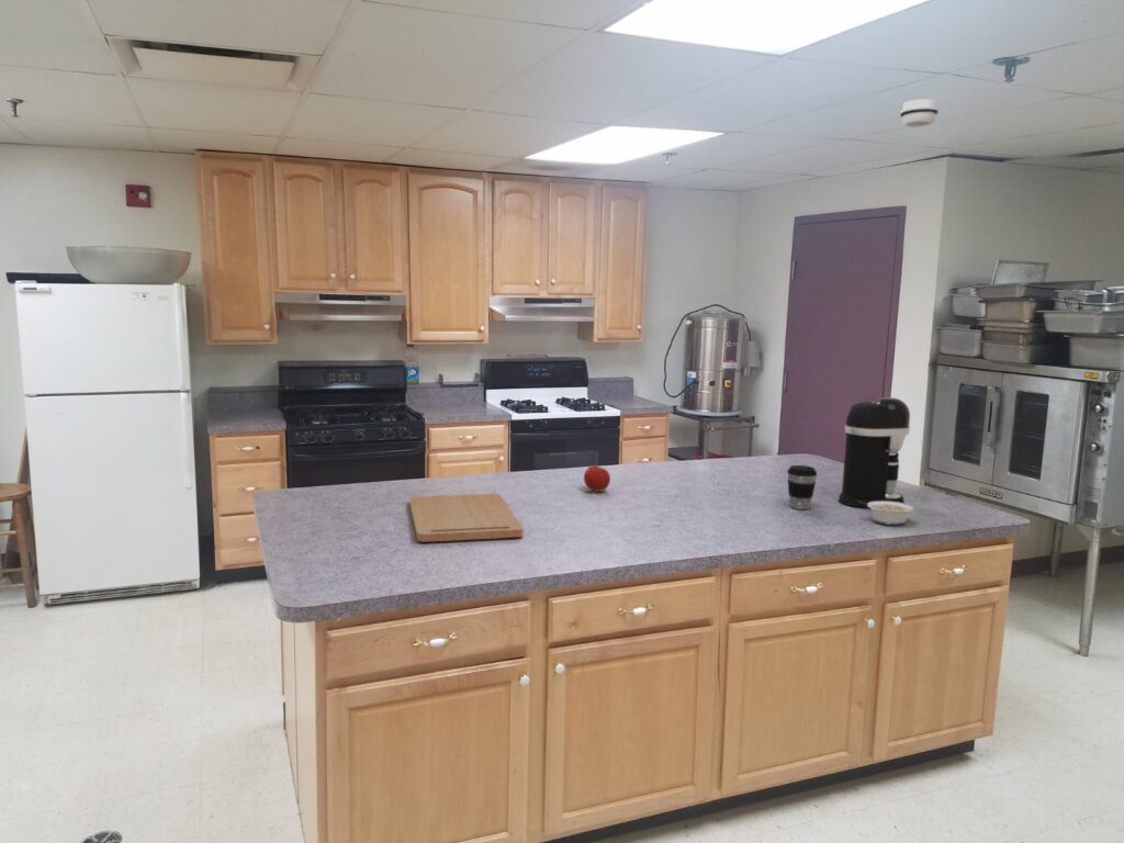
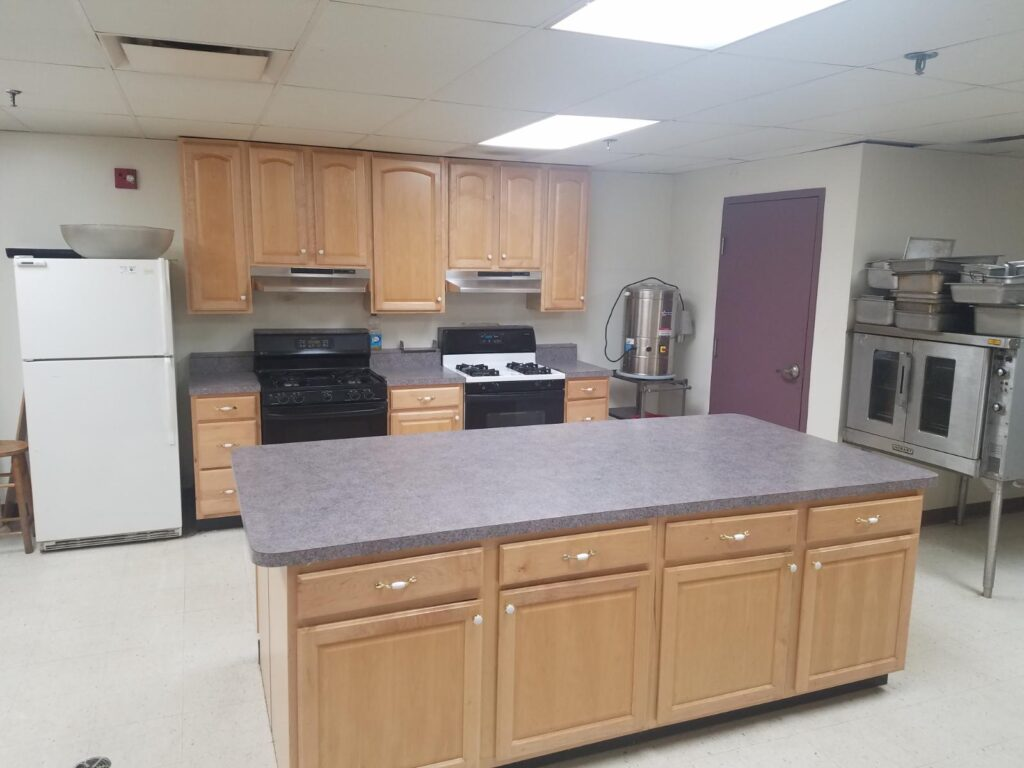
- fruit (596, 476)
- legume (888, 512)
- coffee cup (800, 487)
- coffee maker (875, 450)
- cutting board (462, 515)
- smoke detector (919, 113)
